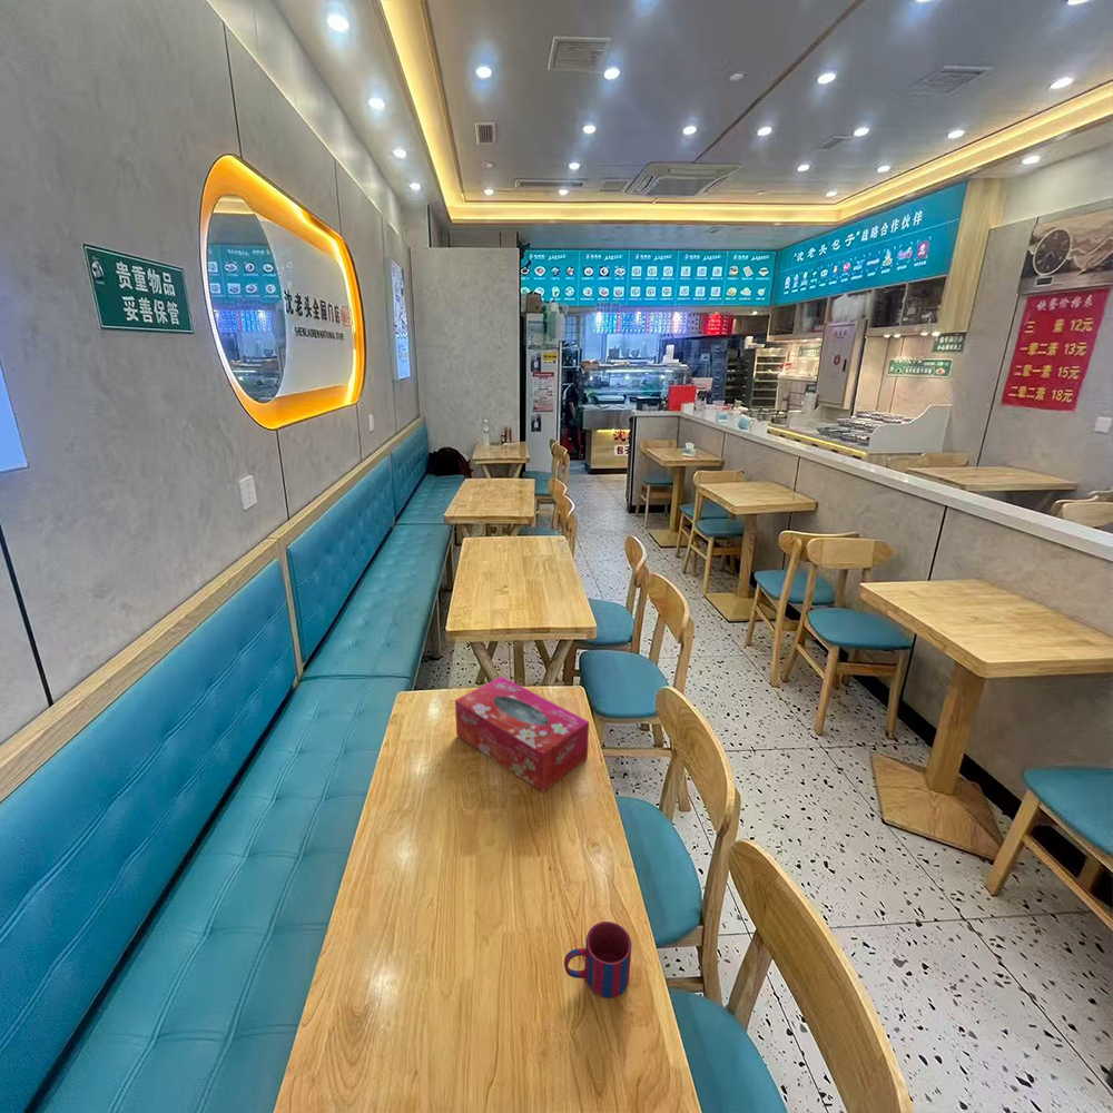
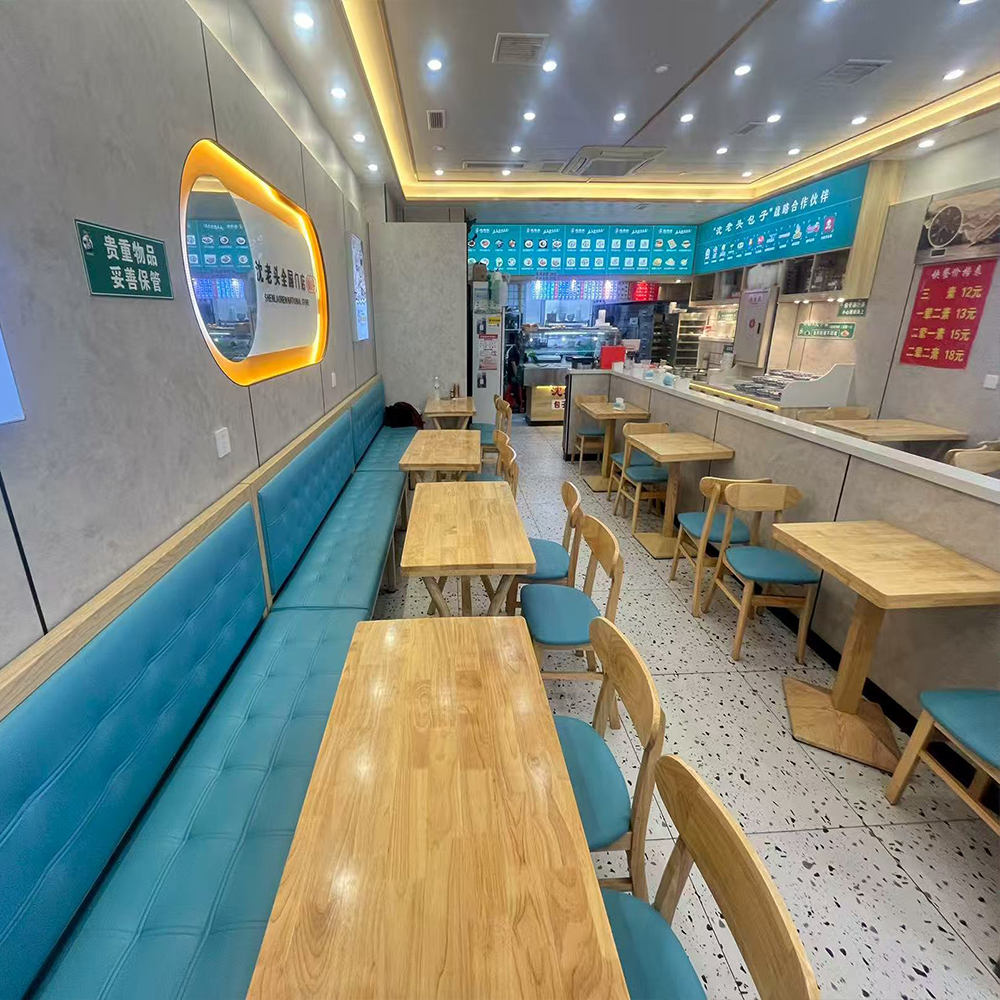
- tissue box (520, 728)
- mug (597, 959)
